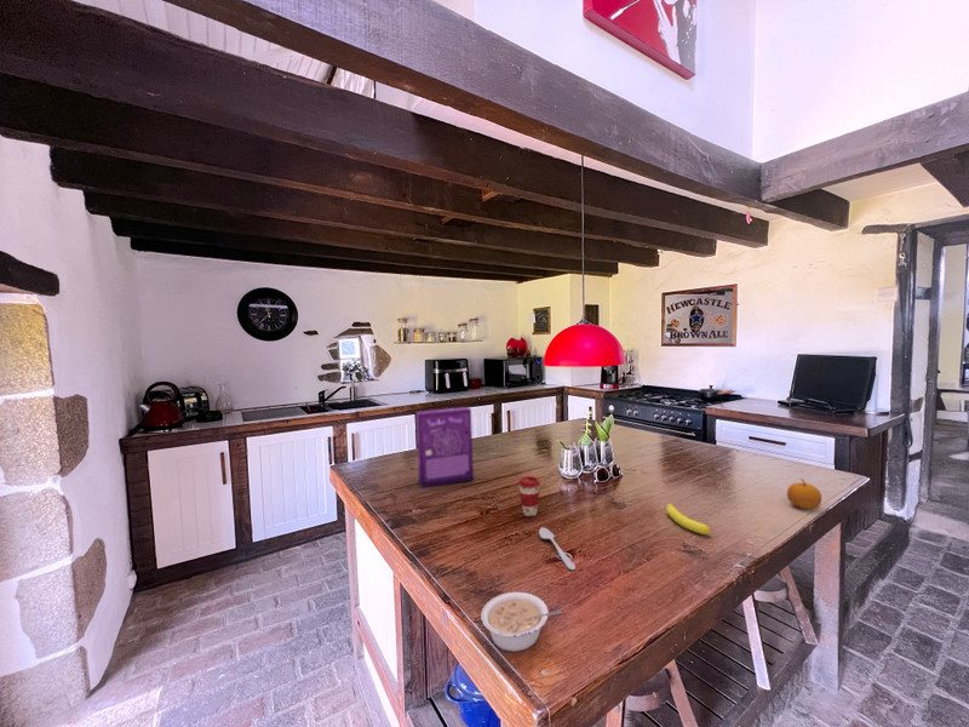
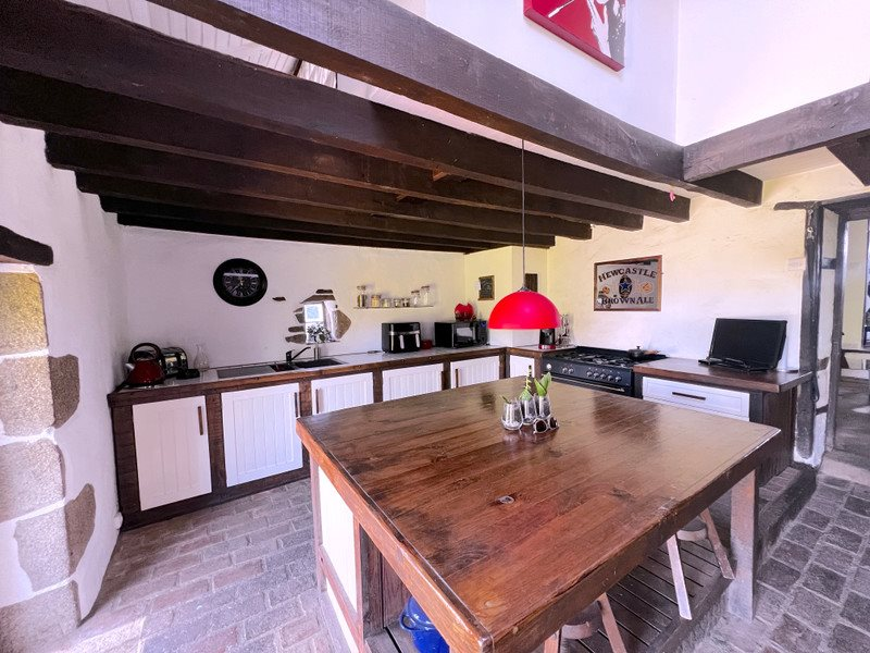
- fruit (803, 492)
- coffee cup (529, 496)
- banana (683, 517)
- spoon (556, 546)
- legume (517, 619)
- cereal box (445, 445)
